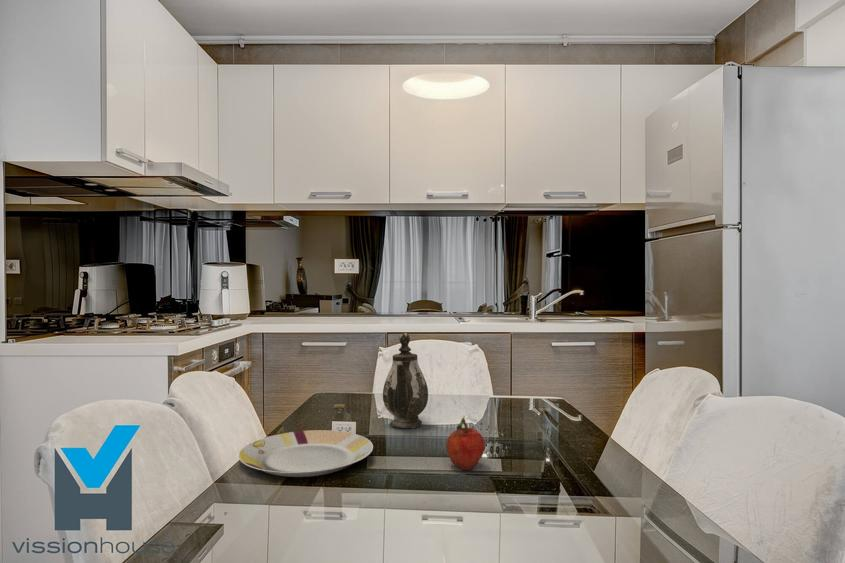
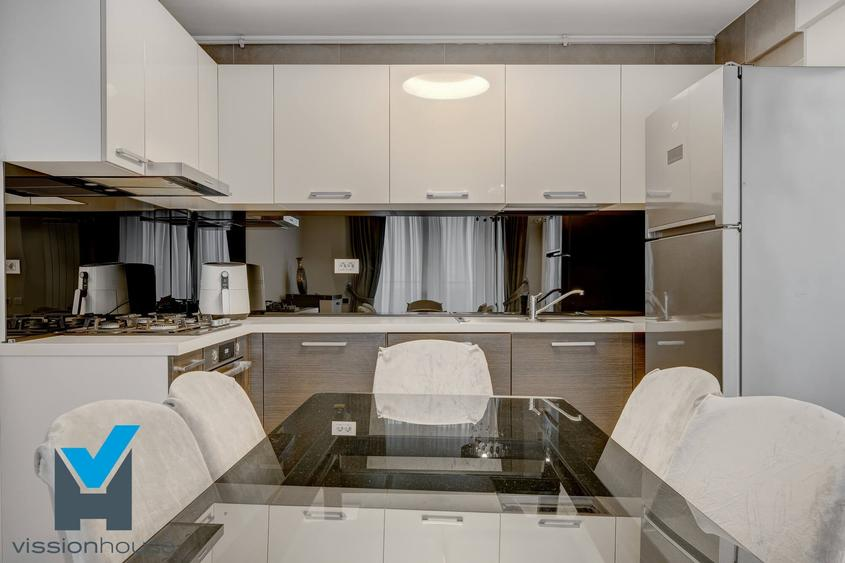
- teapot (405, 379)
- plate (307, 453)
- fruit (465, 442)
